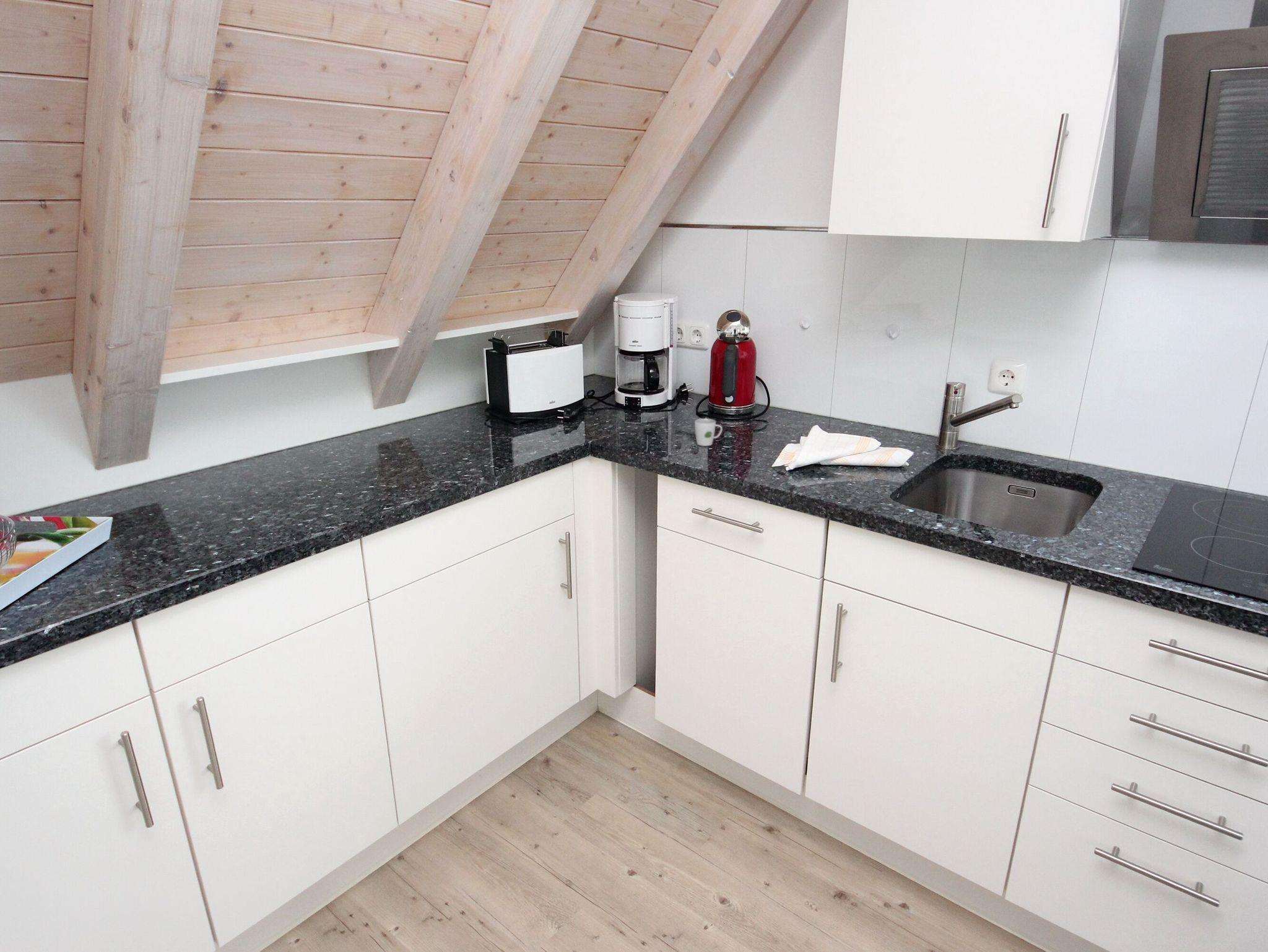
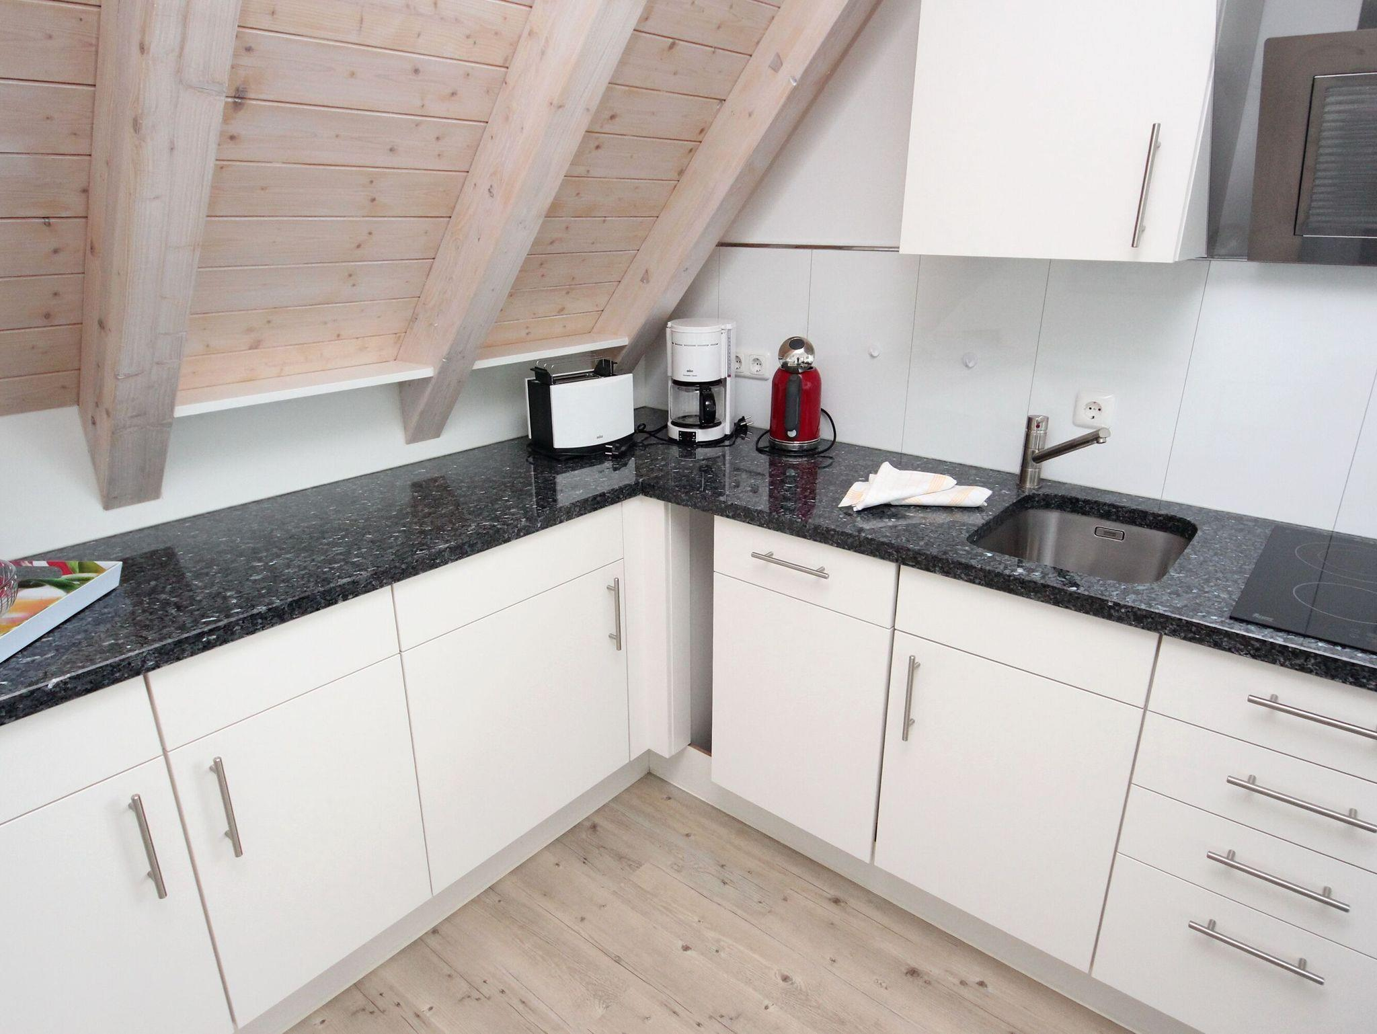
- cup (708, 424)
